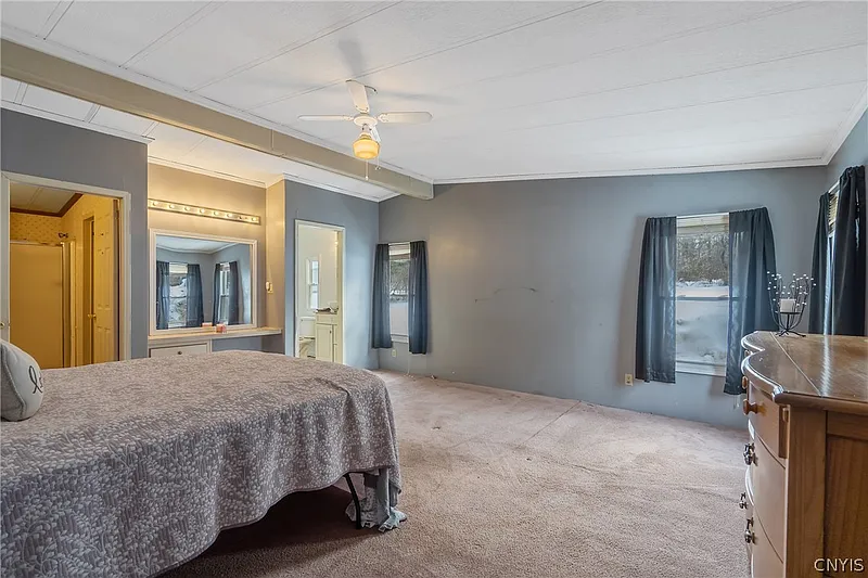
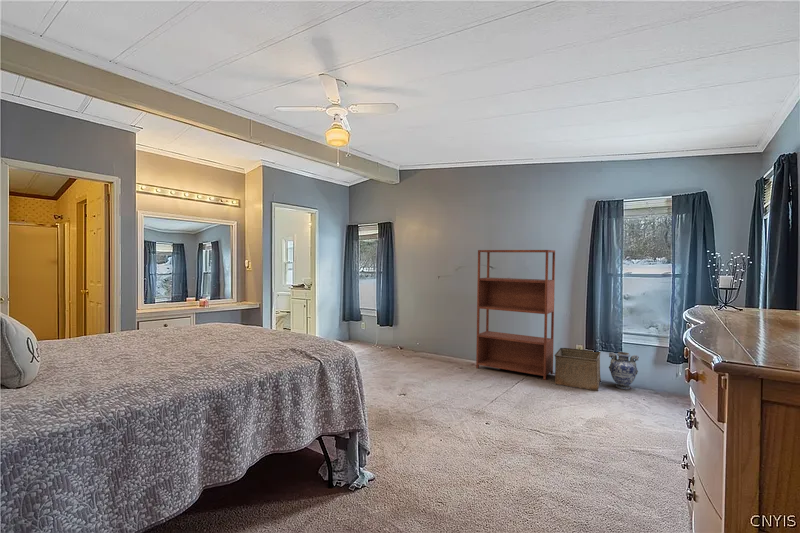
+ storage bin (578, 367)
+ vase (623, 370)
+ bookshelf (514, 310)
